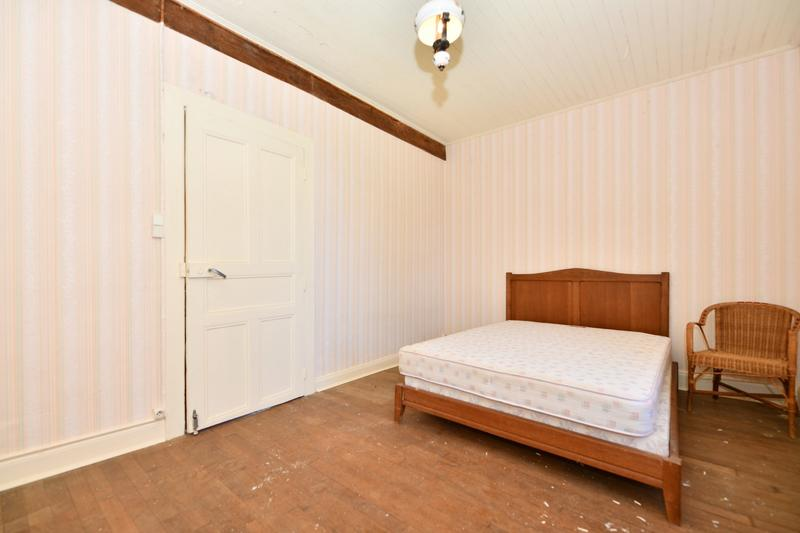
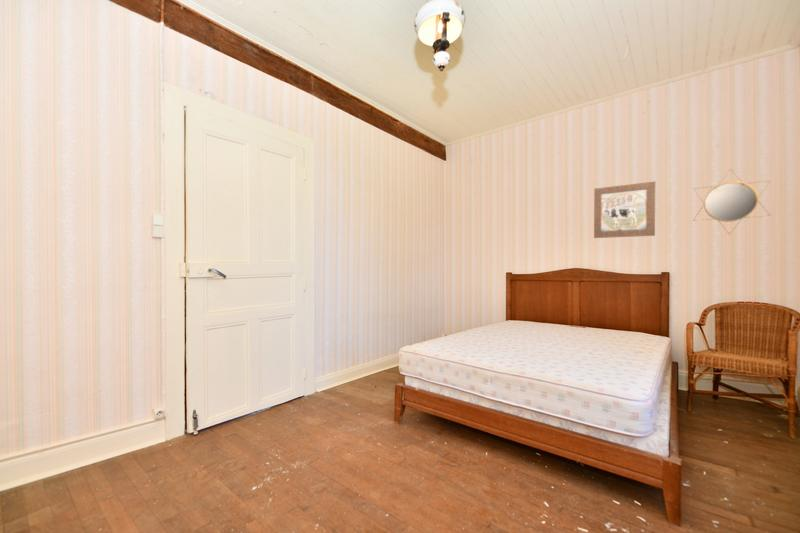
+ home mirror (729, 201)
+ wall art (623, 211)
